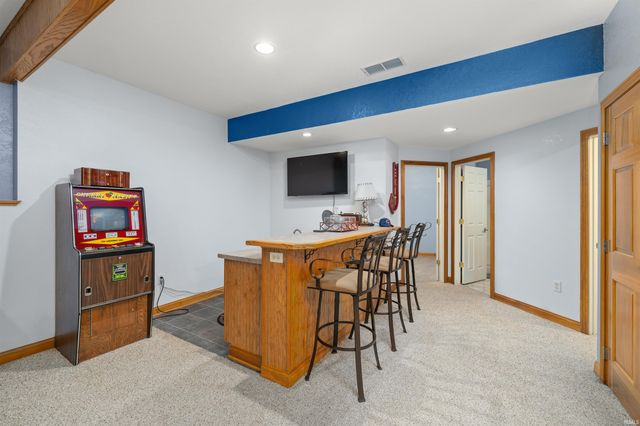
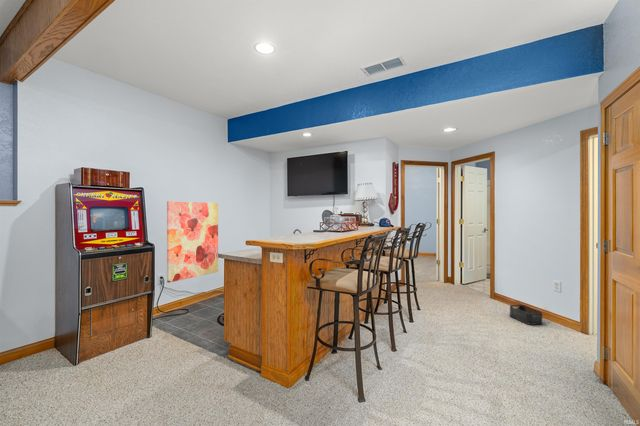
+ storage bin (525, 314)
+ wall art (194, 239)
